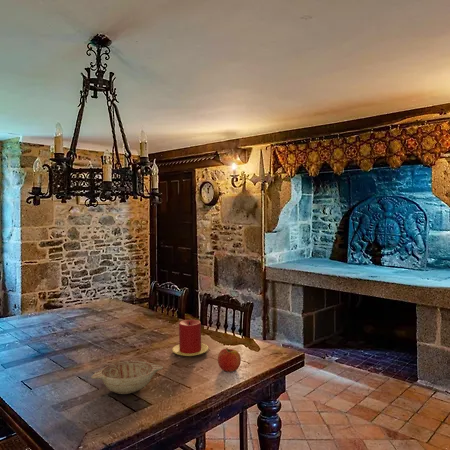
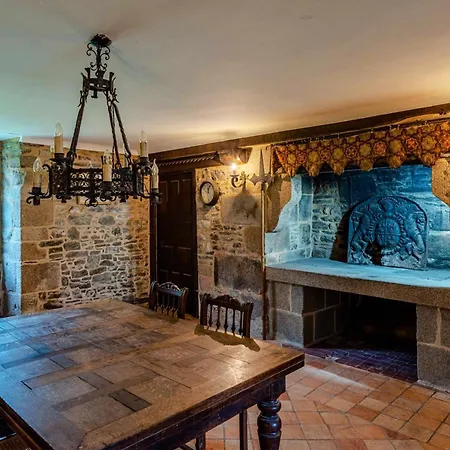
- fruit (229, 358)
- candle (190, 337)
- decorative bowl (128, 378)
